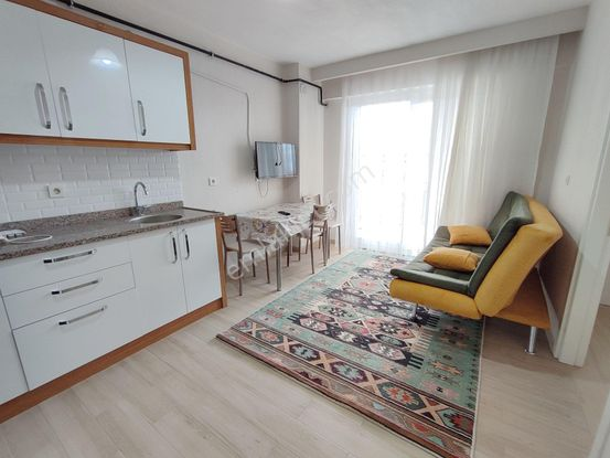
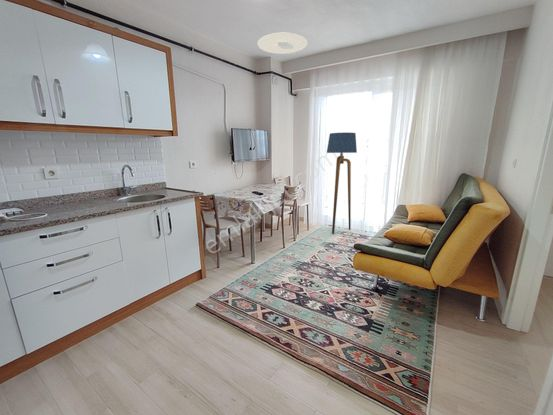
+ ceiling light (282, 41)
+ floor lamp (338, 183)
